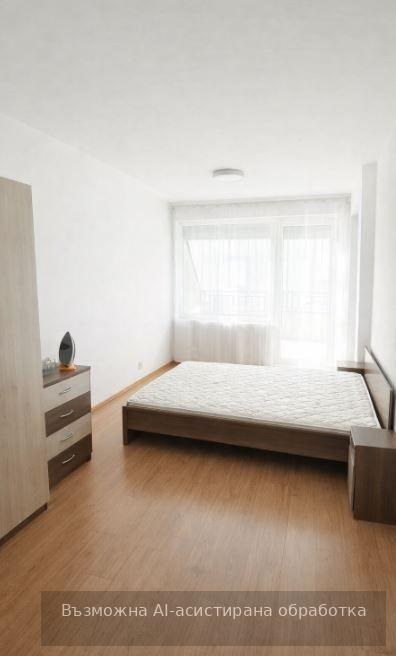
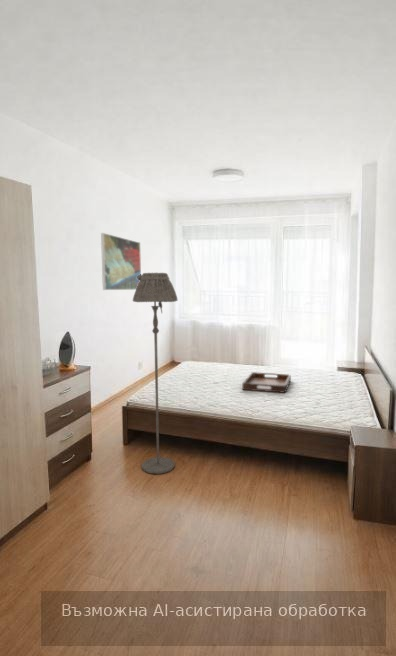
+ serving tray (267, 381)
+ floor lamp (156, 371)
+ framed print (123, 264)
